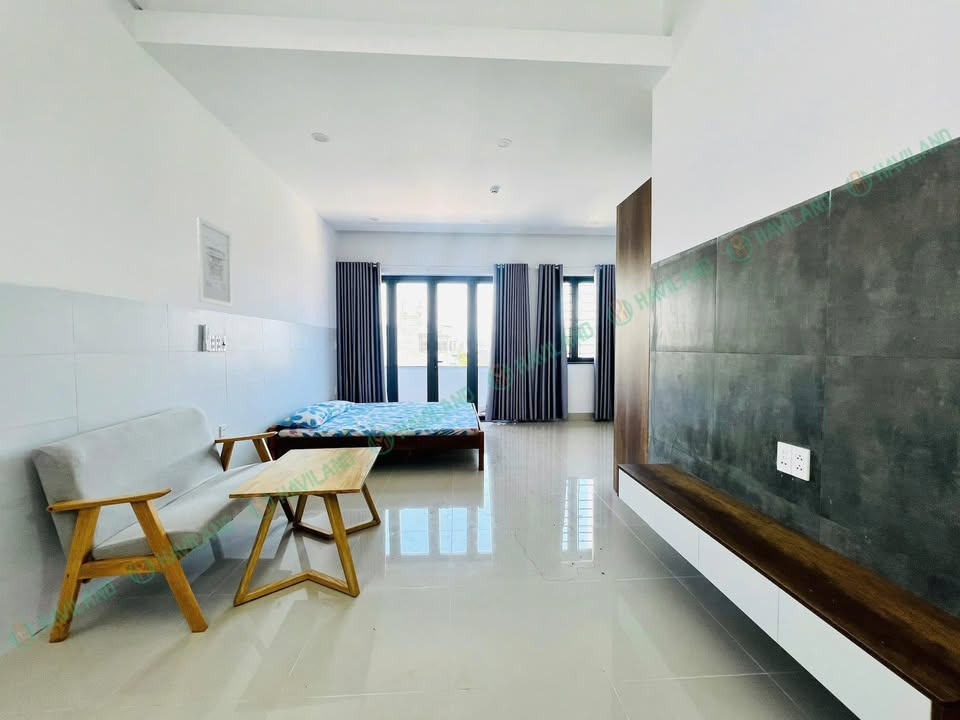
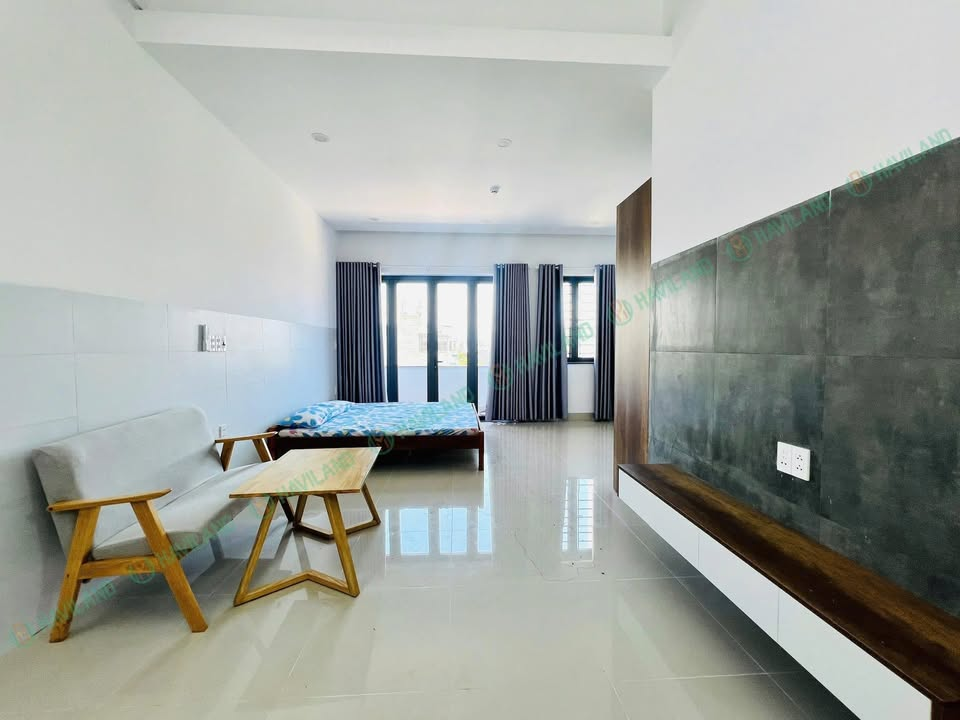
- wall art (216, 265)
